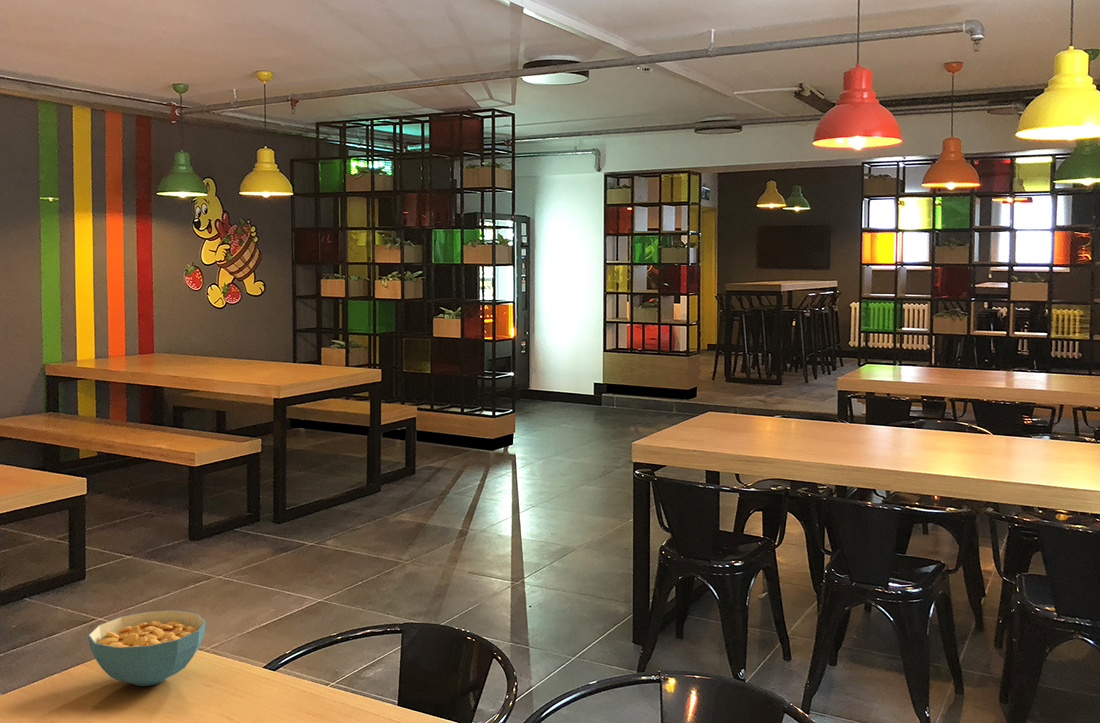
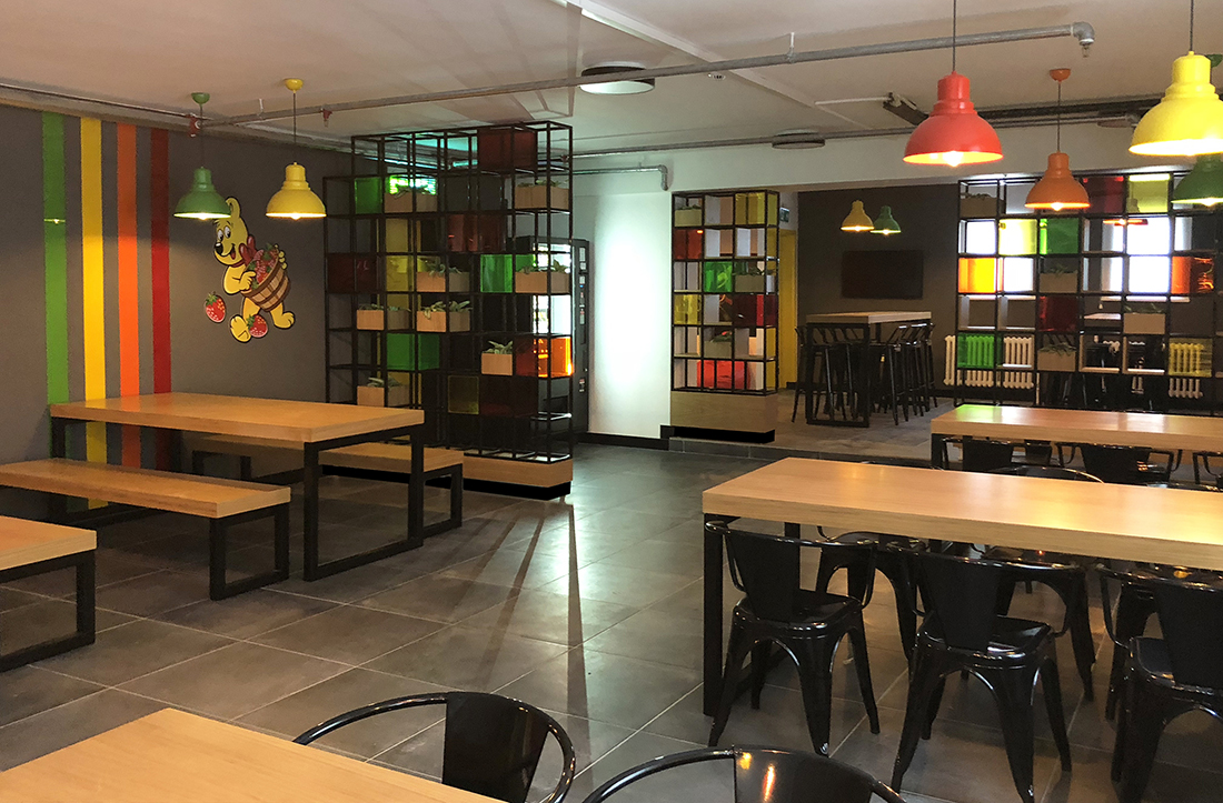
- cereal bowl (148, 653)
